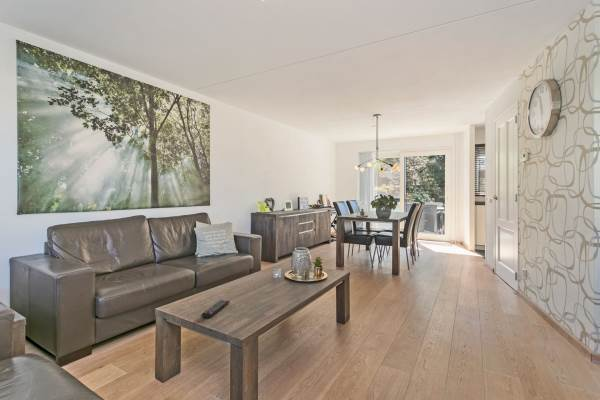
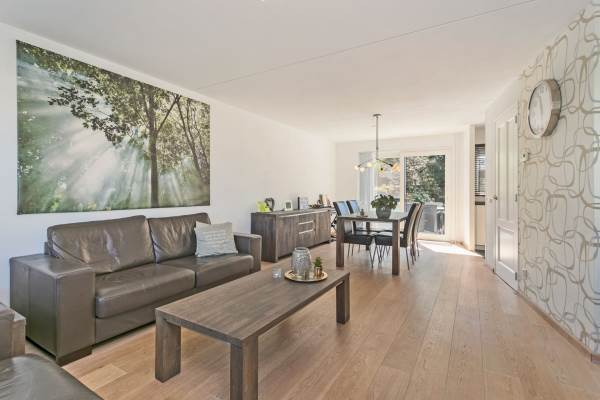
- remote control (216, 308)
